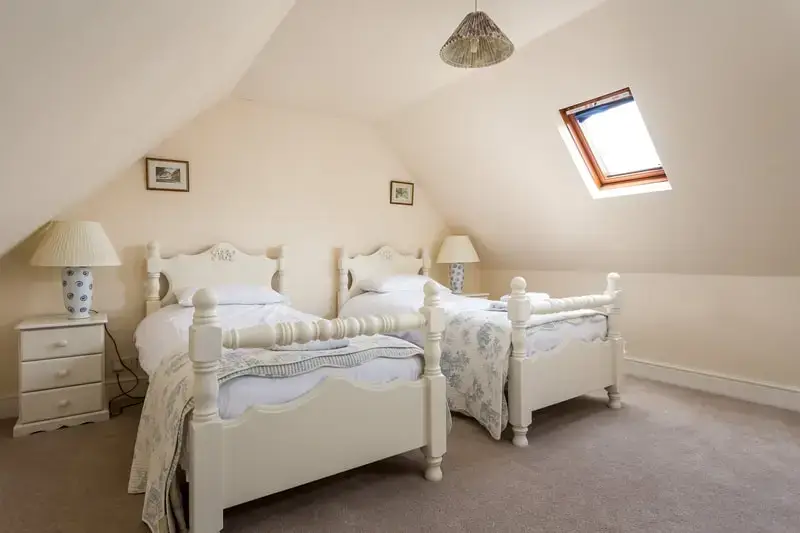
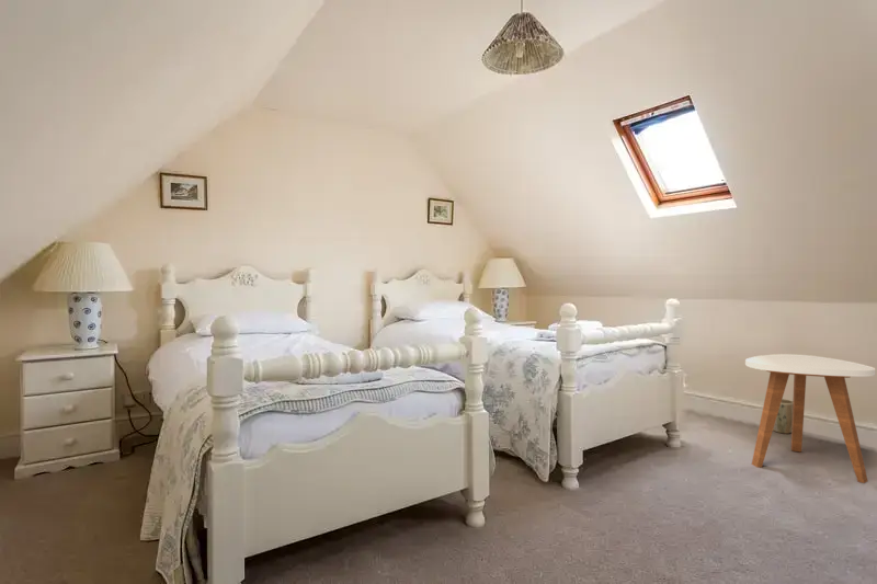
+ side table (802, 413)
+ plant pot (782, 415)
